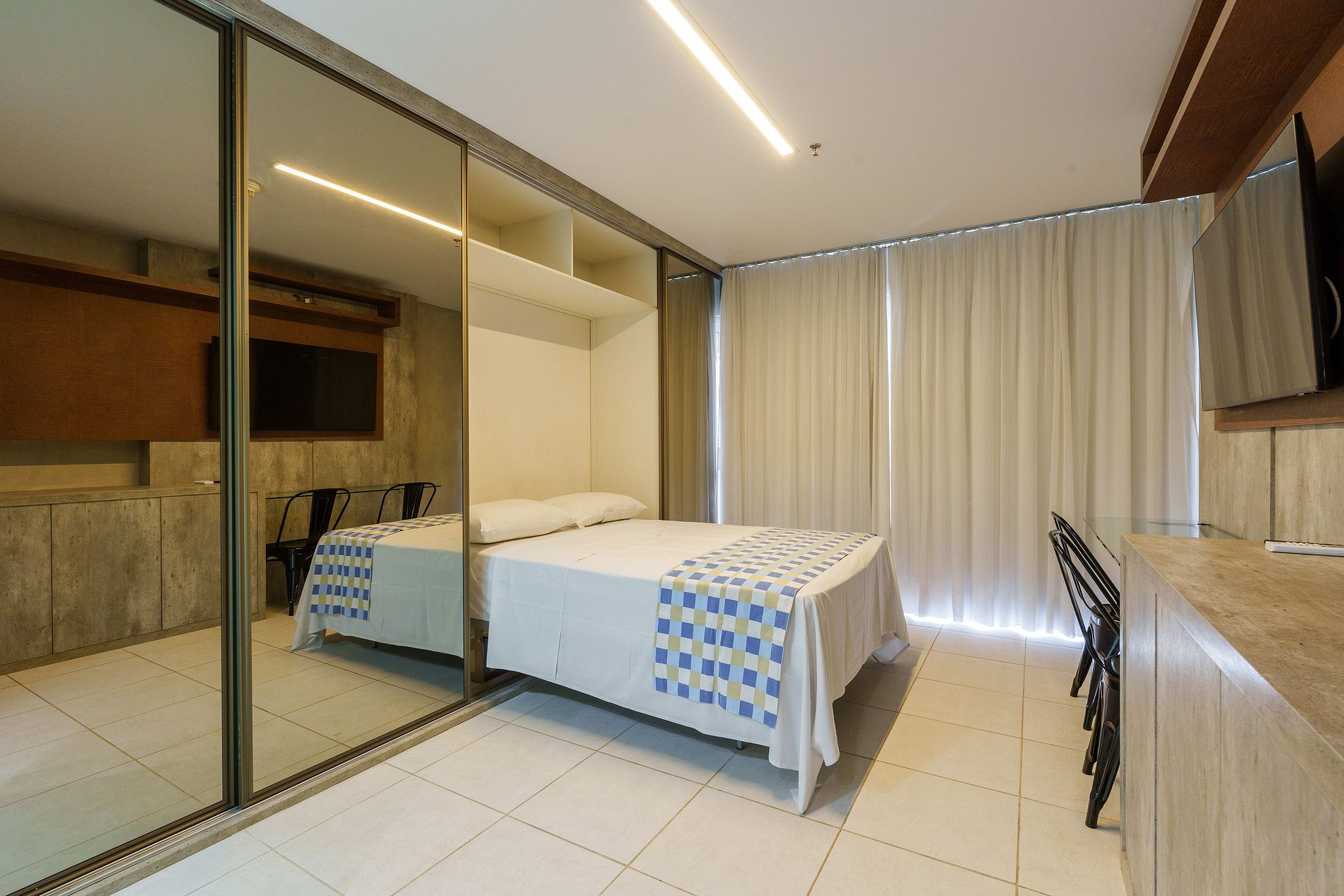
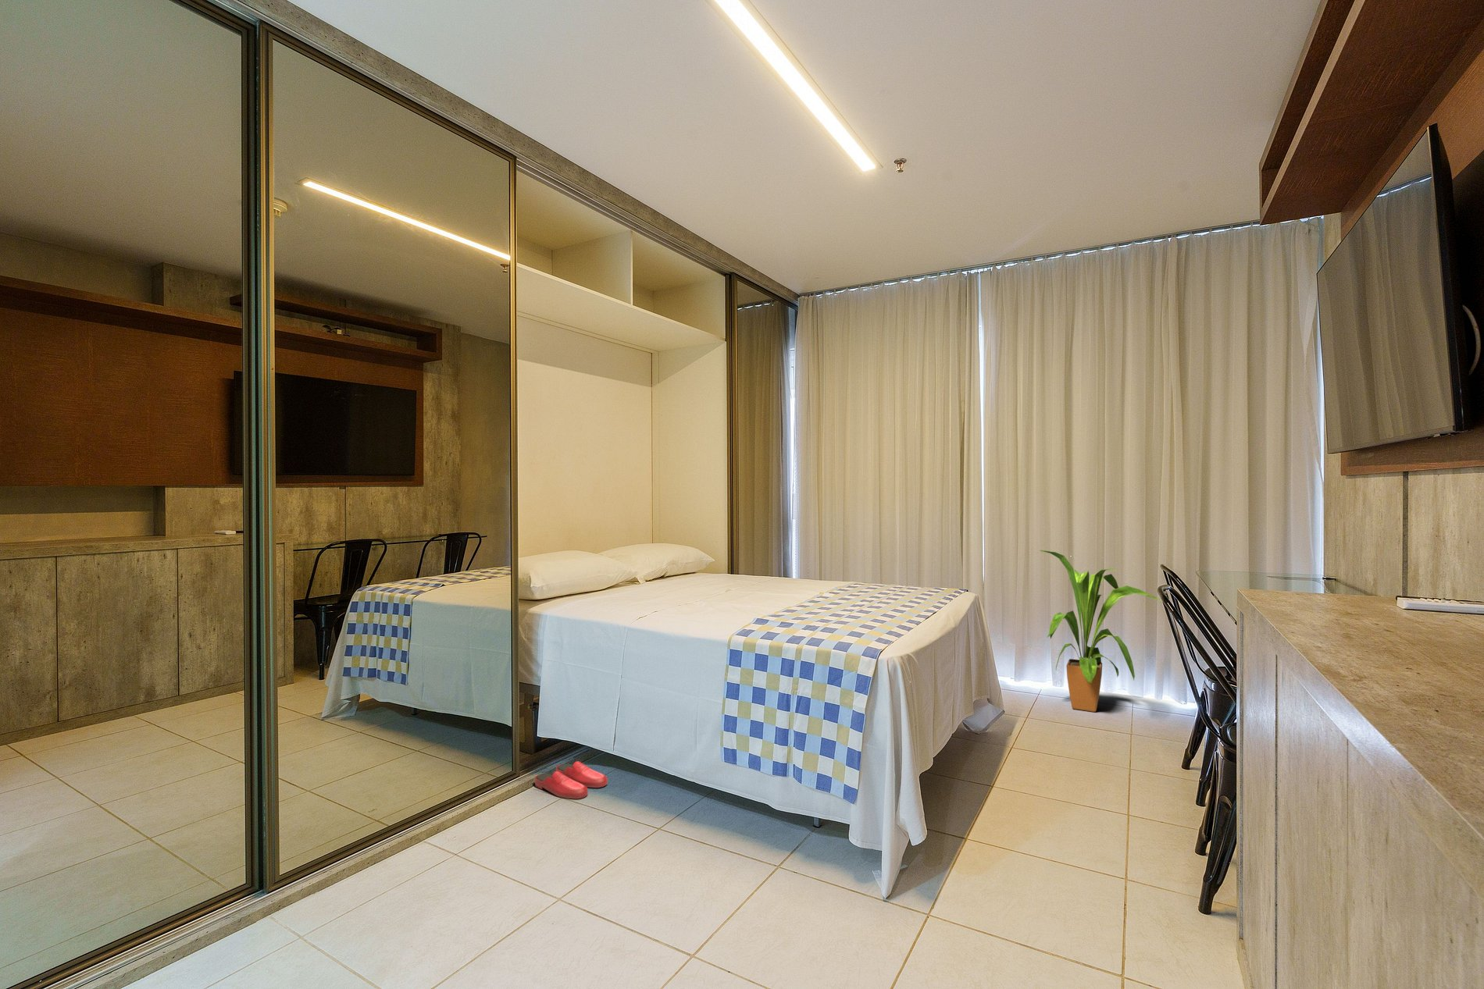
+ house plant (1100, 631)
+ slippers (571, 776)
